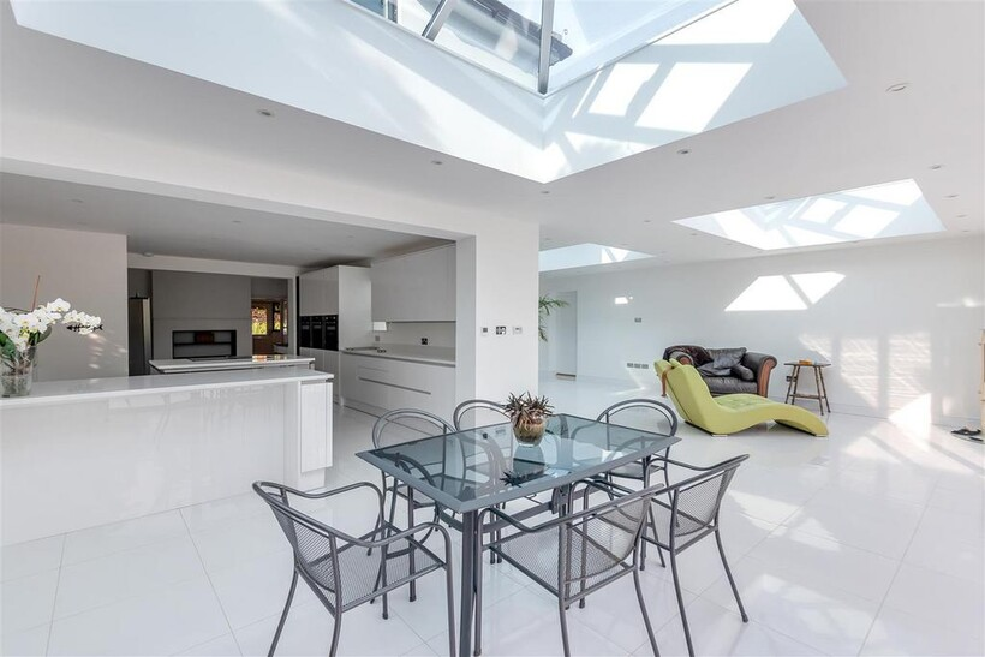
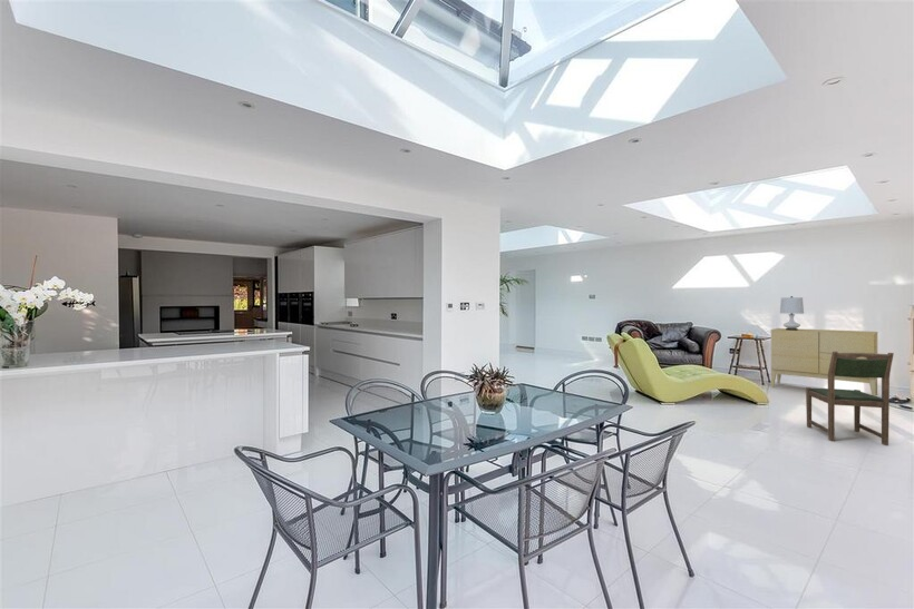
+ dining chair (846, 392)
+ sideboard (821, 361)
+ lamp (791, 313)
